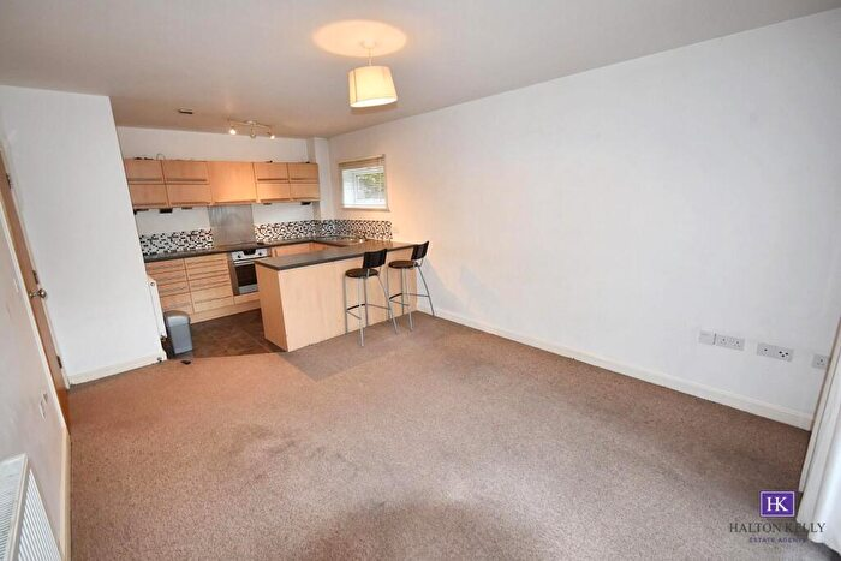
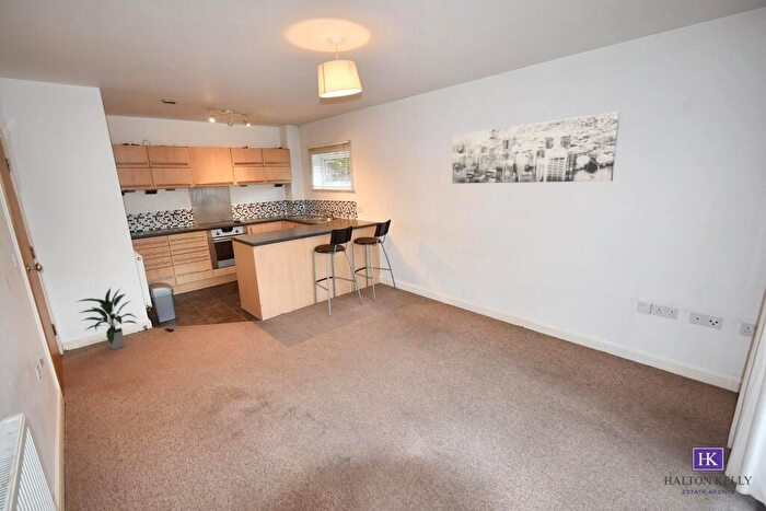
+ indoor plant (109, 318)
+ wall art (520, 154)
